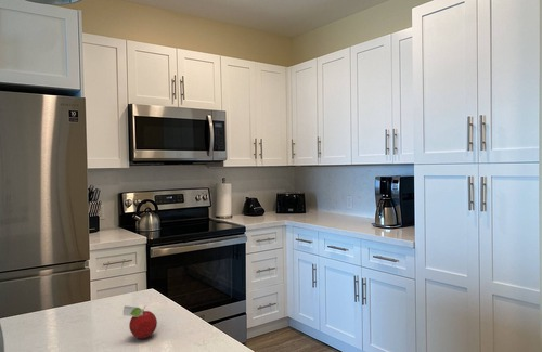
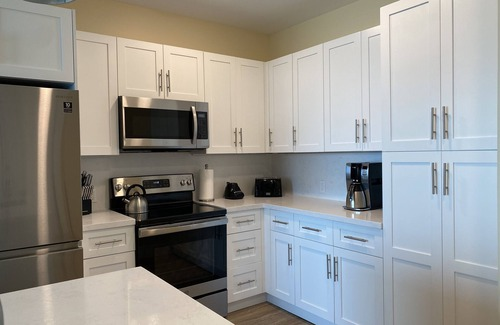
- fruit (141, 320)
